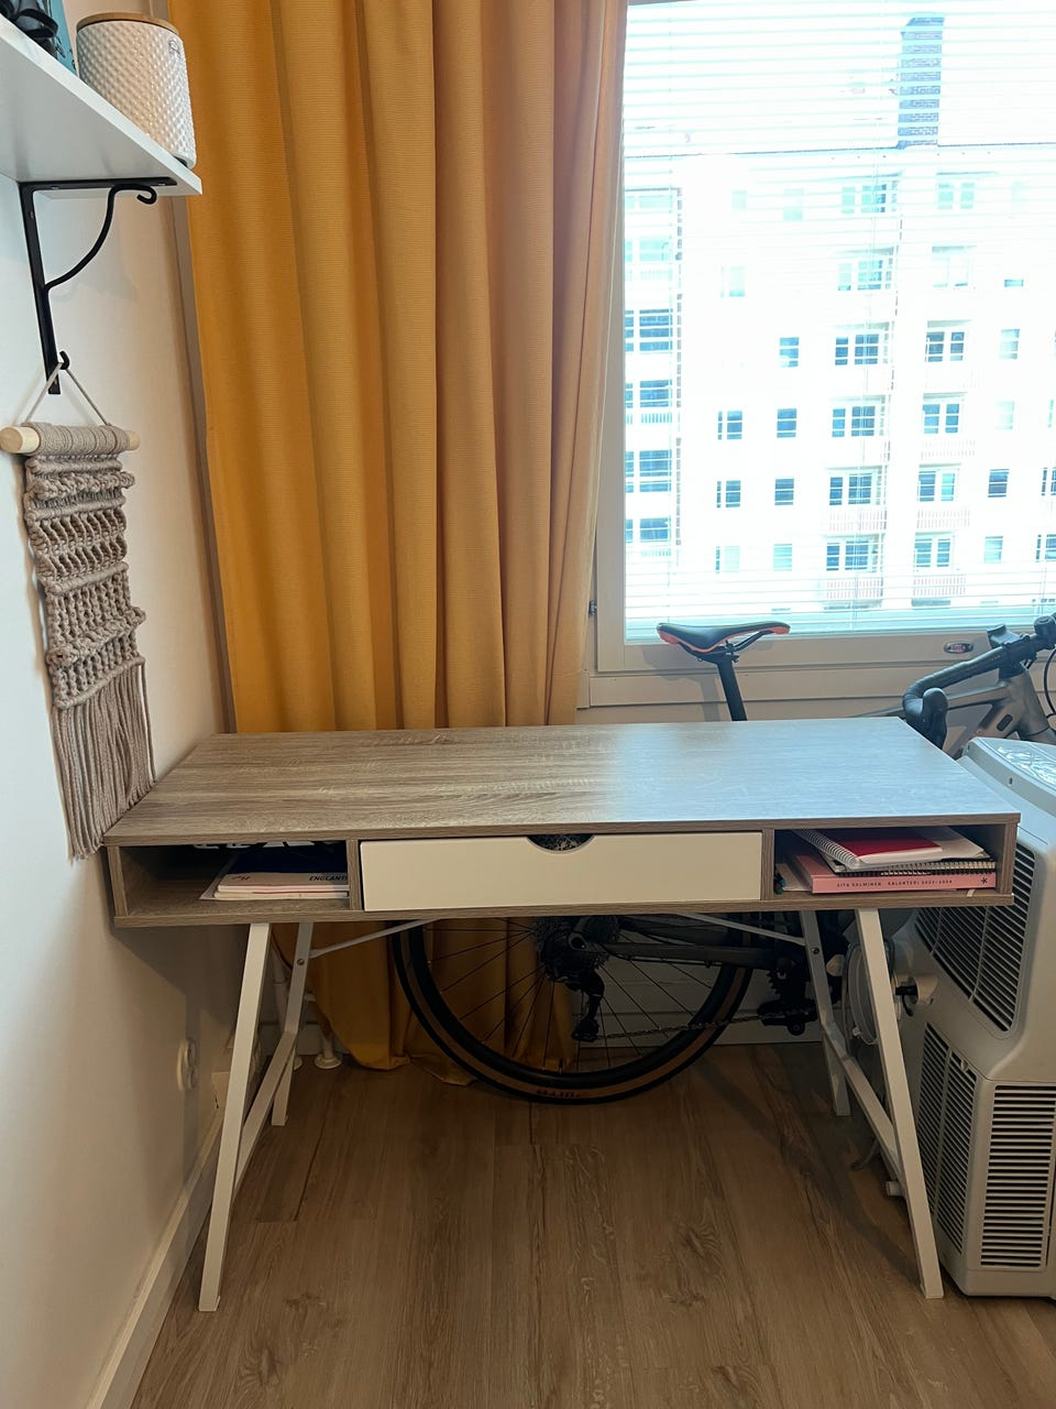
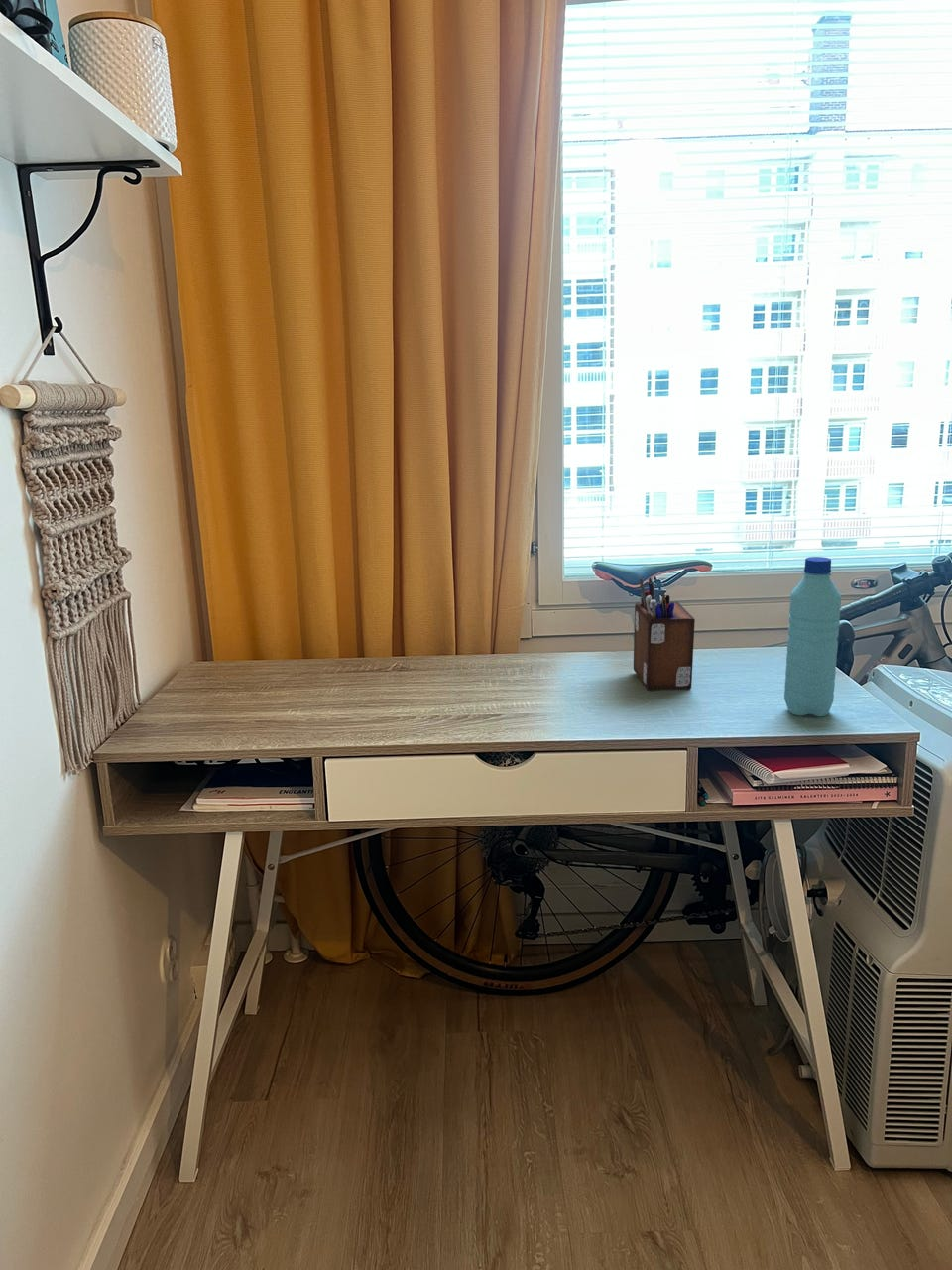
+ desk organizer (662, 631)
+ water bottle (812, 636)
